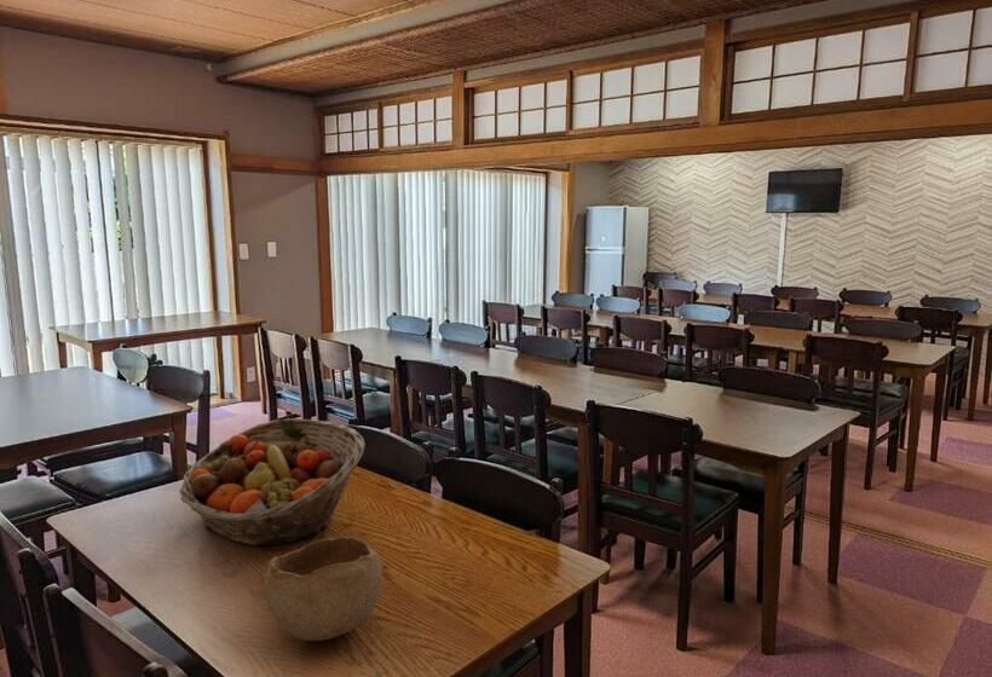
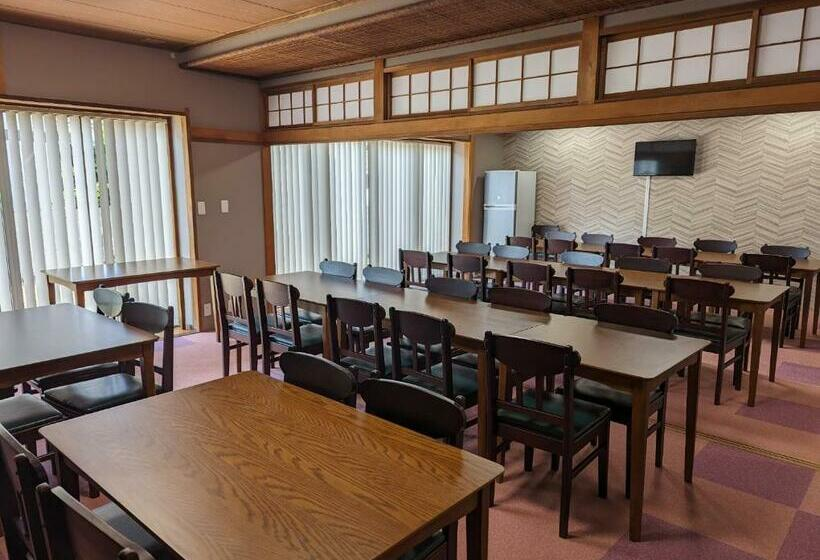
- fruit basket (275, 476)
- bowl (323, 585)
